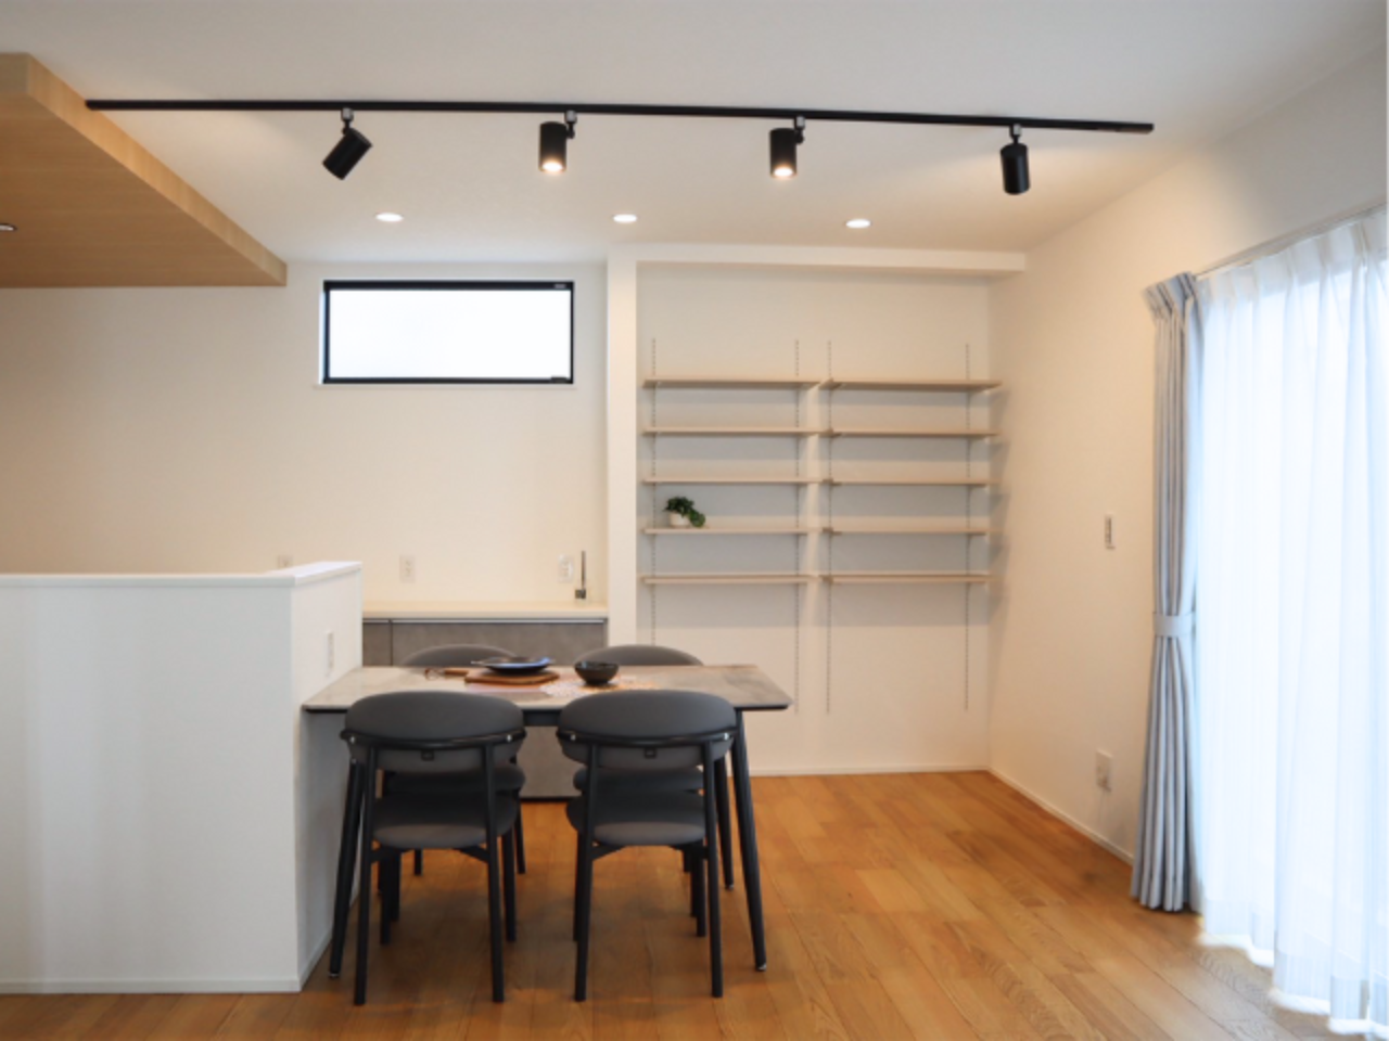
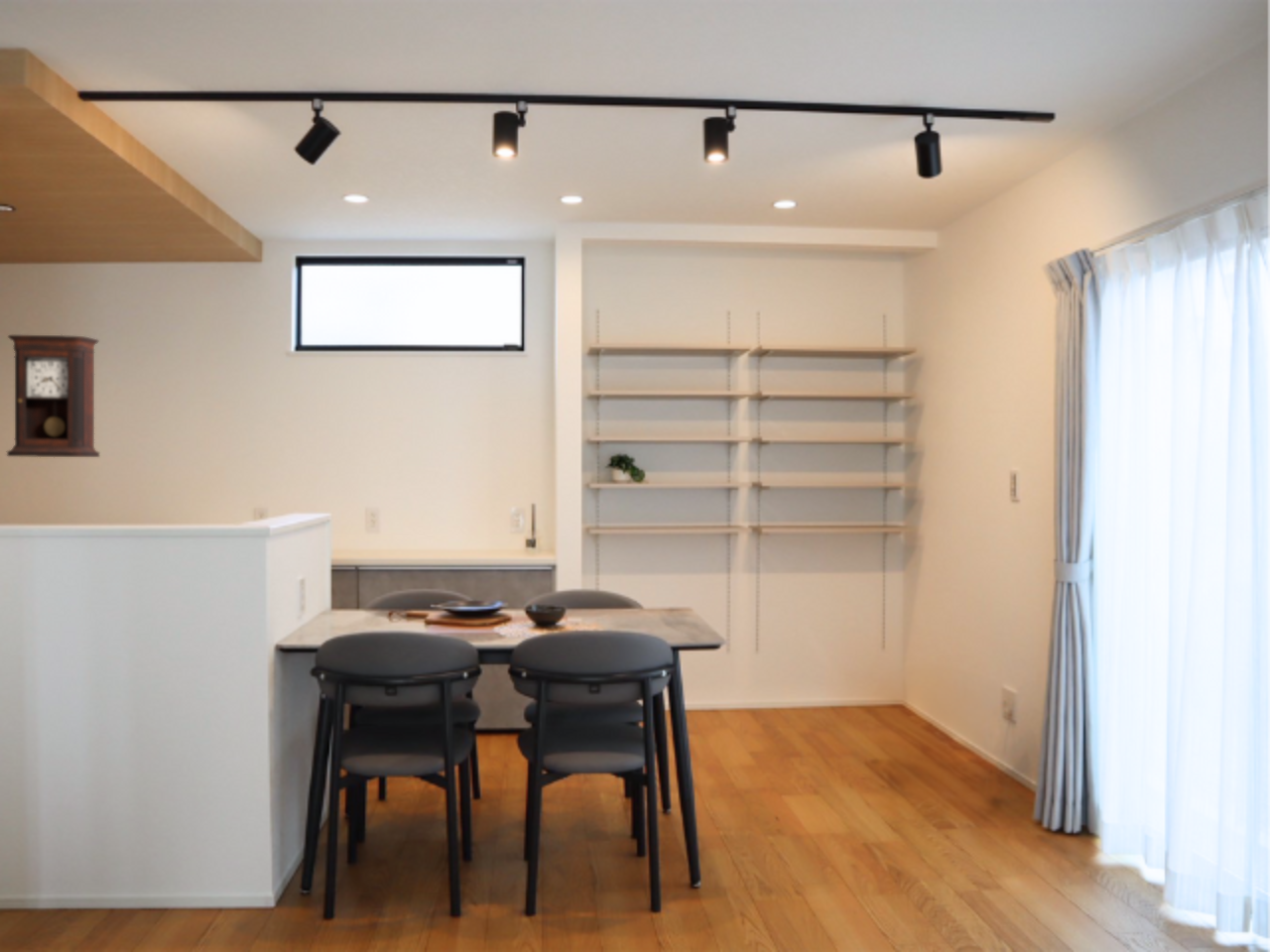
+ pendulum clock (51, 397)
